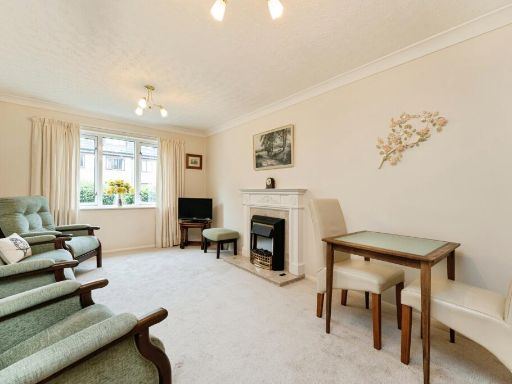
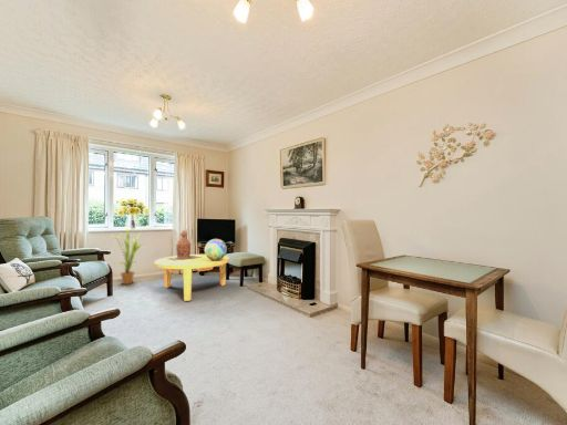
+ lantern (184, 243)
+ coffee table (190, 274)
+ decorative globe (215, 249)
+ house plant (125, 255)
